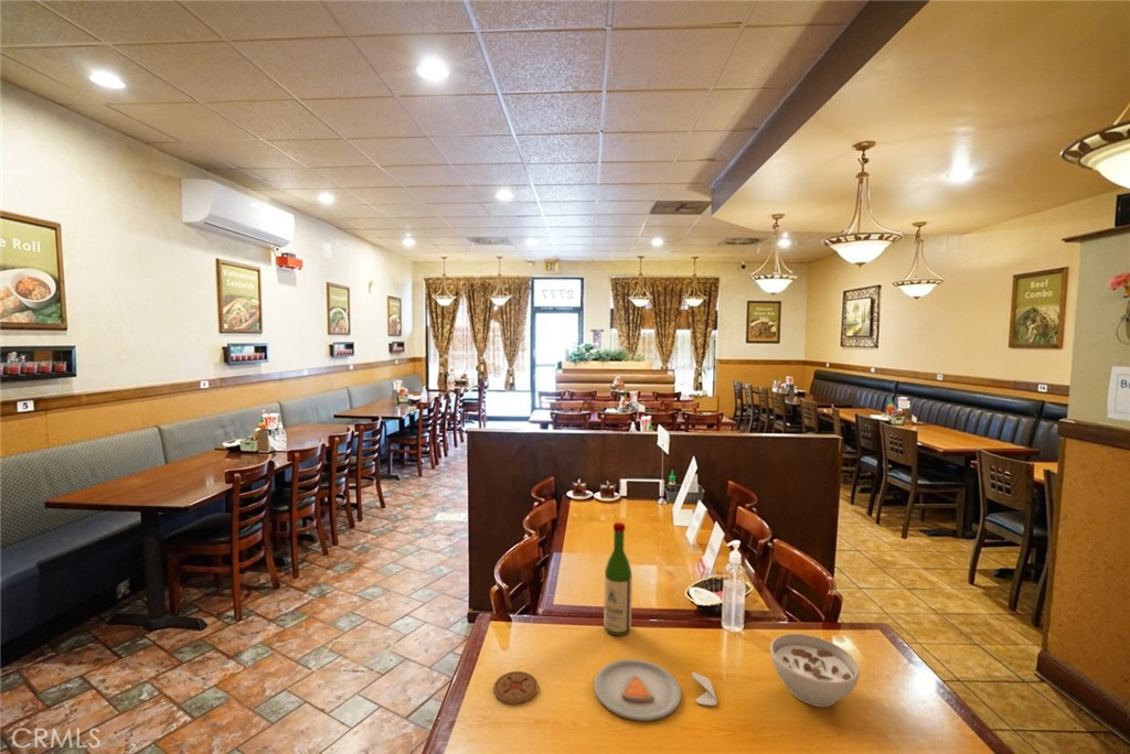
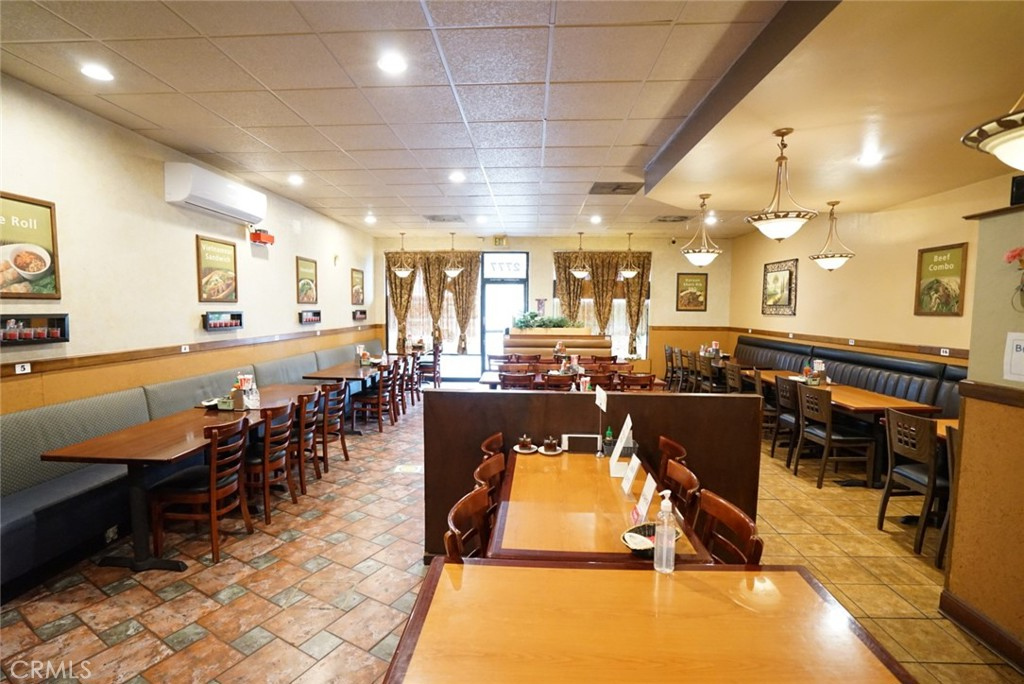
- dinner plate (653, 688)
- wine bottle (618, 577)
- coaster (515, 687)
- soup bowl (812, 674)
